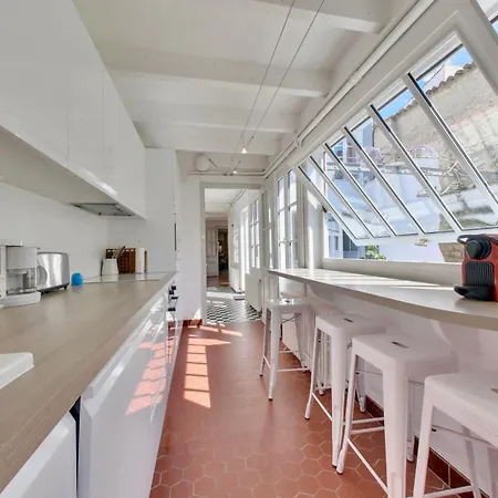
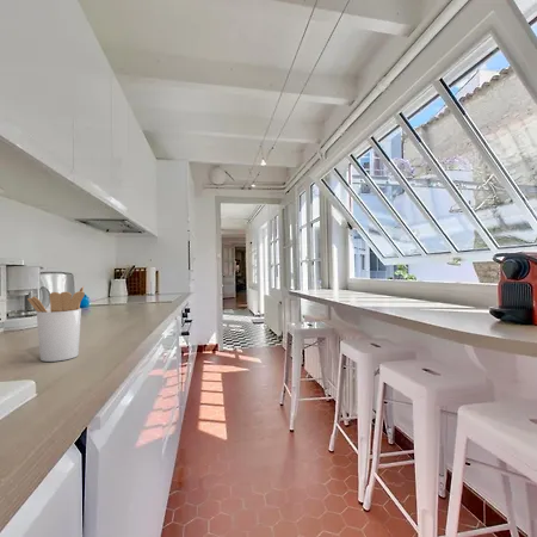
+ utensil holder (62, 322)
